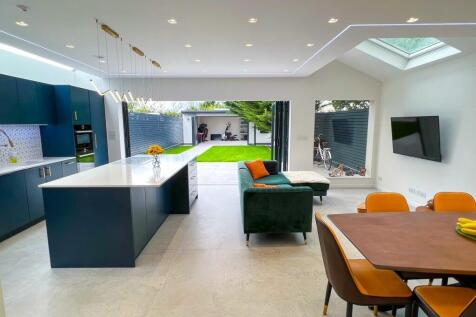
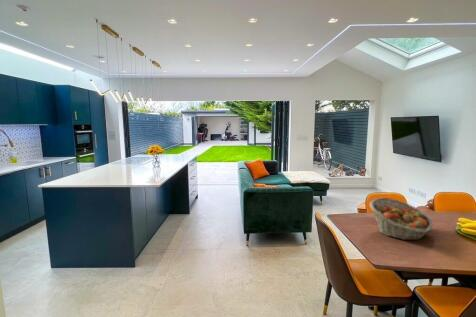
+ fruit basket (399, 217)
